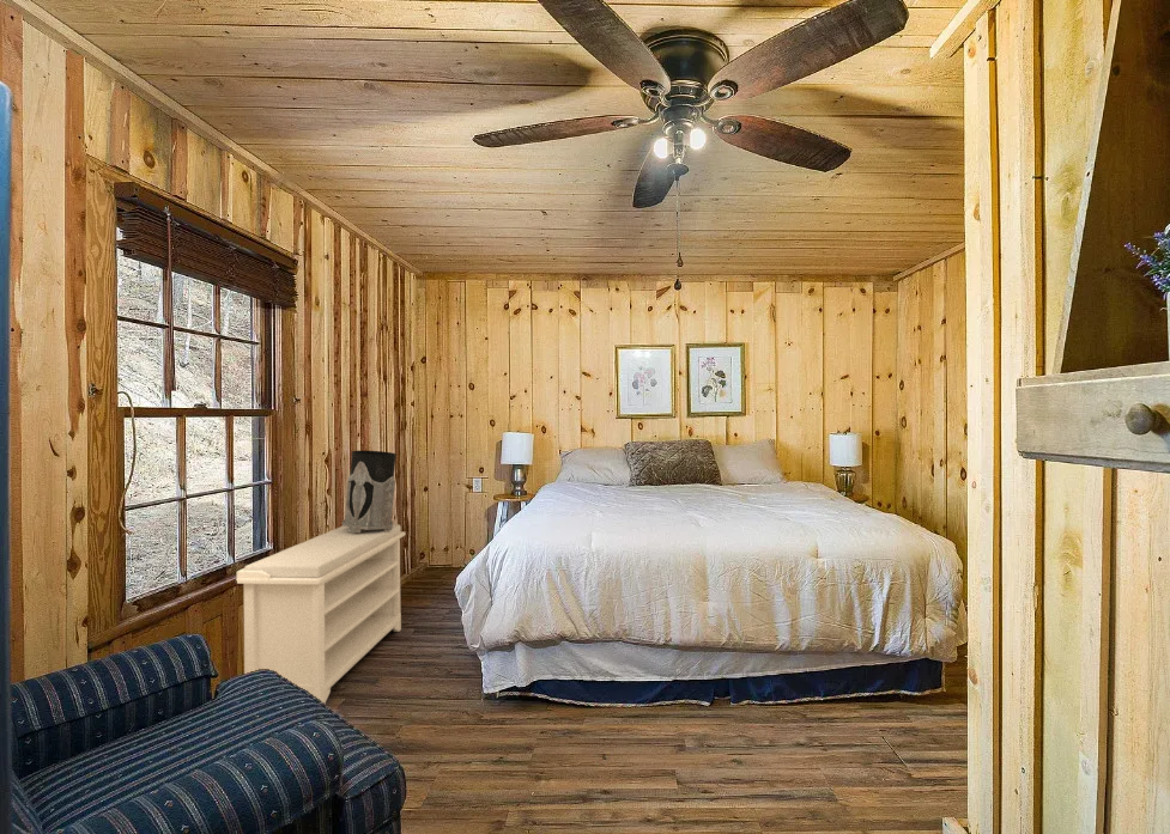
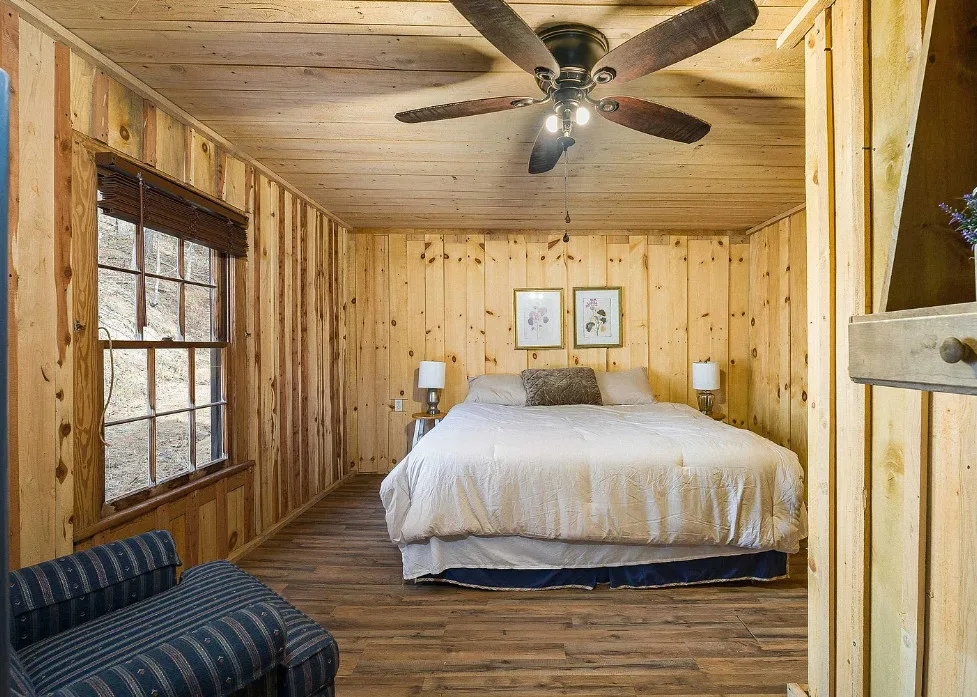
- lantern (366, 492)
- bench (334, 602)
